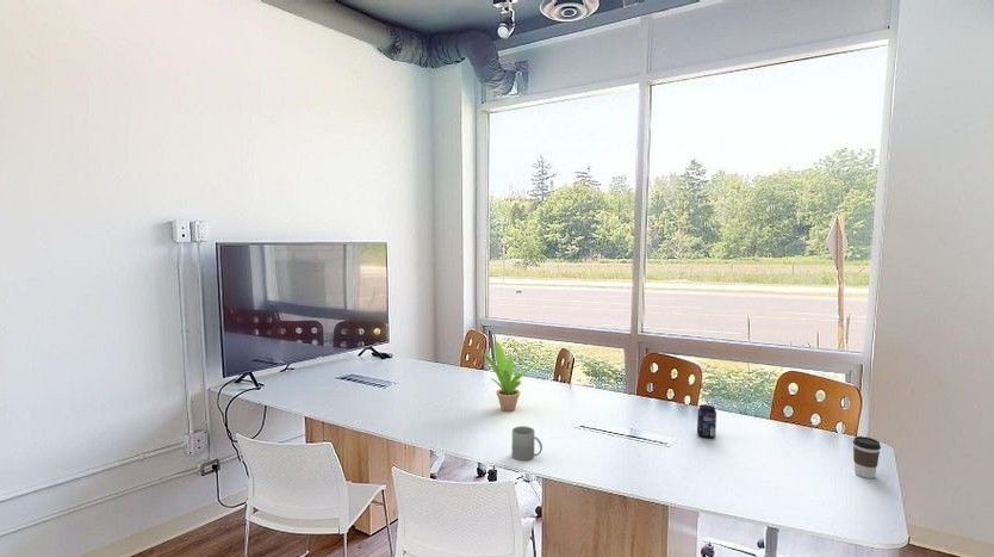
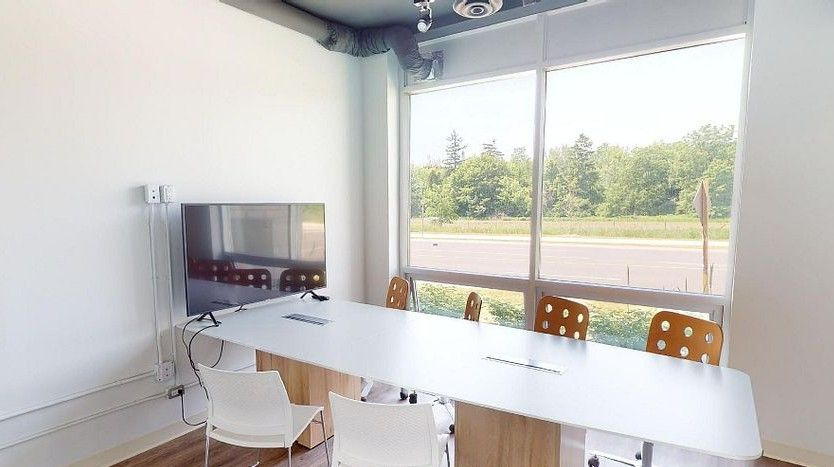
- coffee cup (865, 457)
- mug (527, 444)
- beverage can (706, 421)
- potted plant (509, 377)
